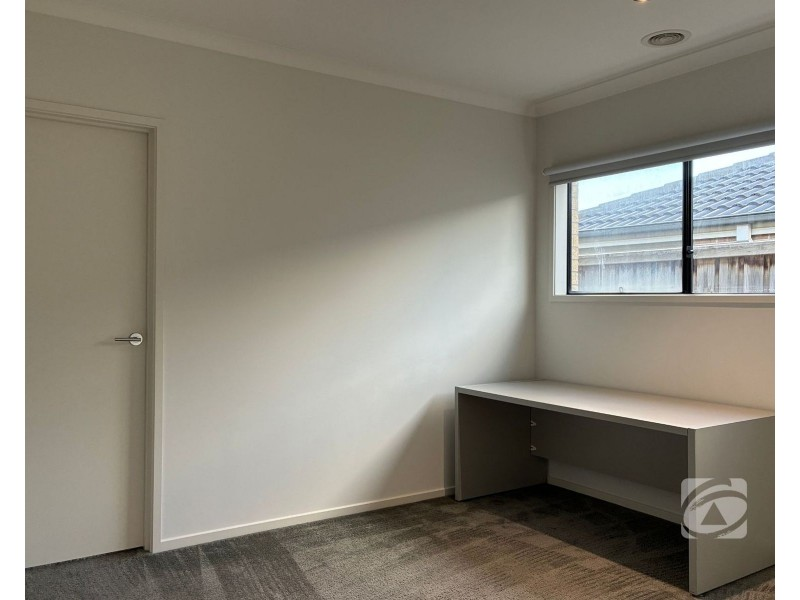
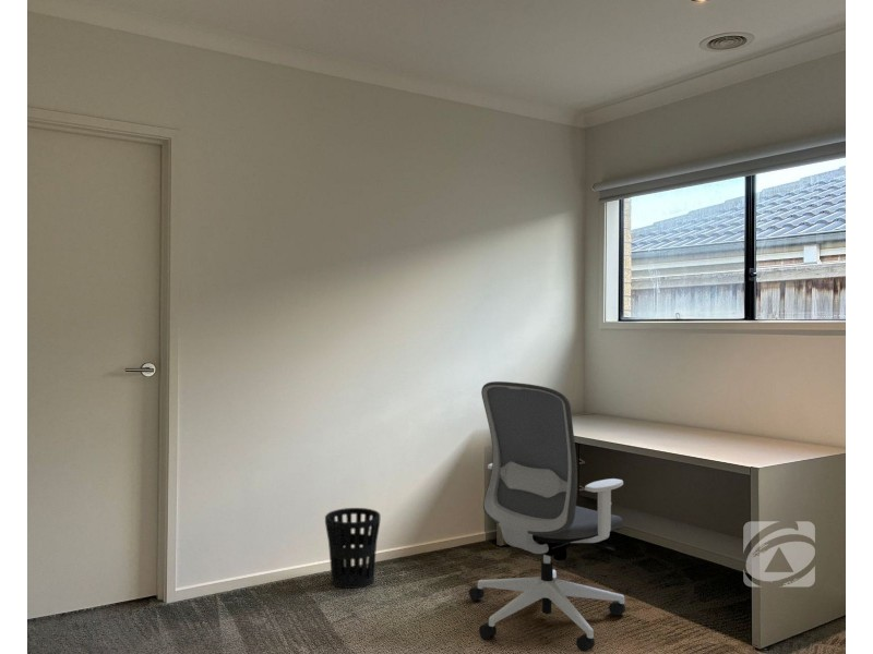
+ office chair (538, 498)
+ wastebasket (352, 547)
